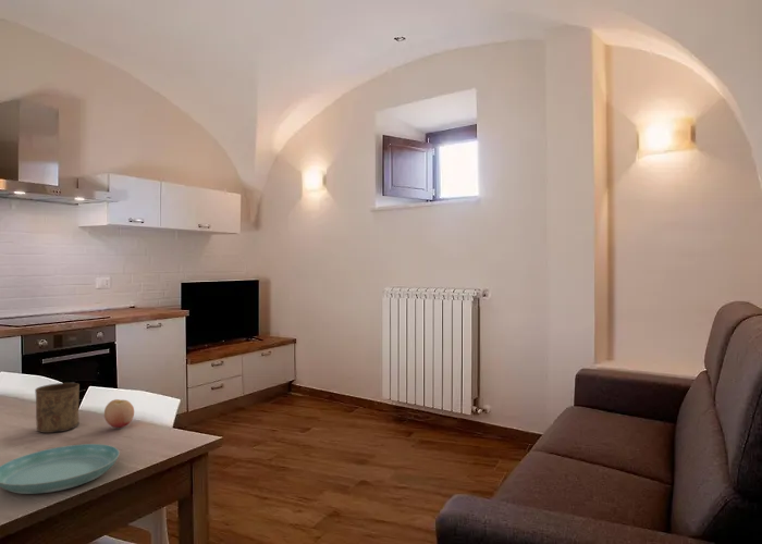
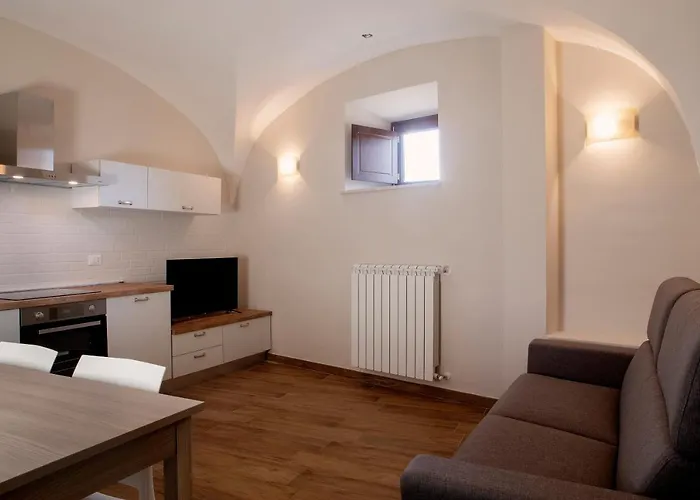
- cup (58, 407)
- fruit (119, 413)
- saucer (59, 468)
